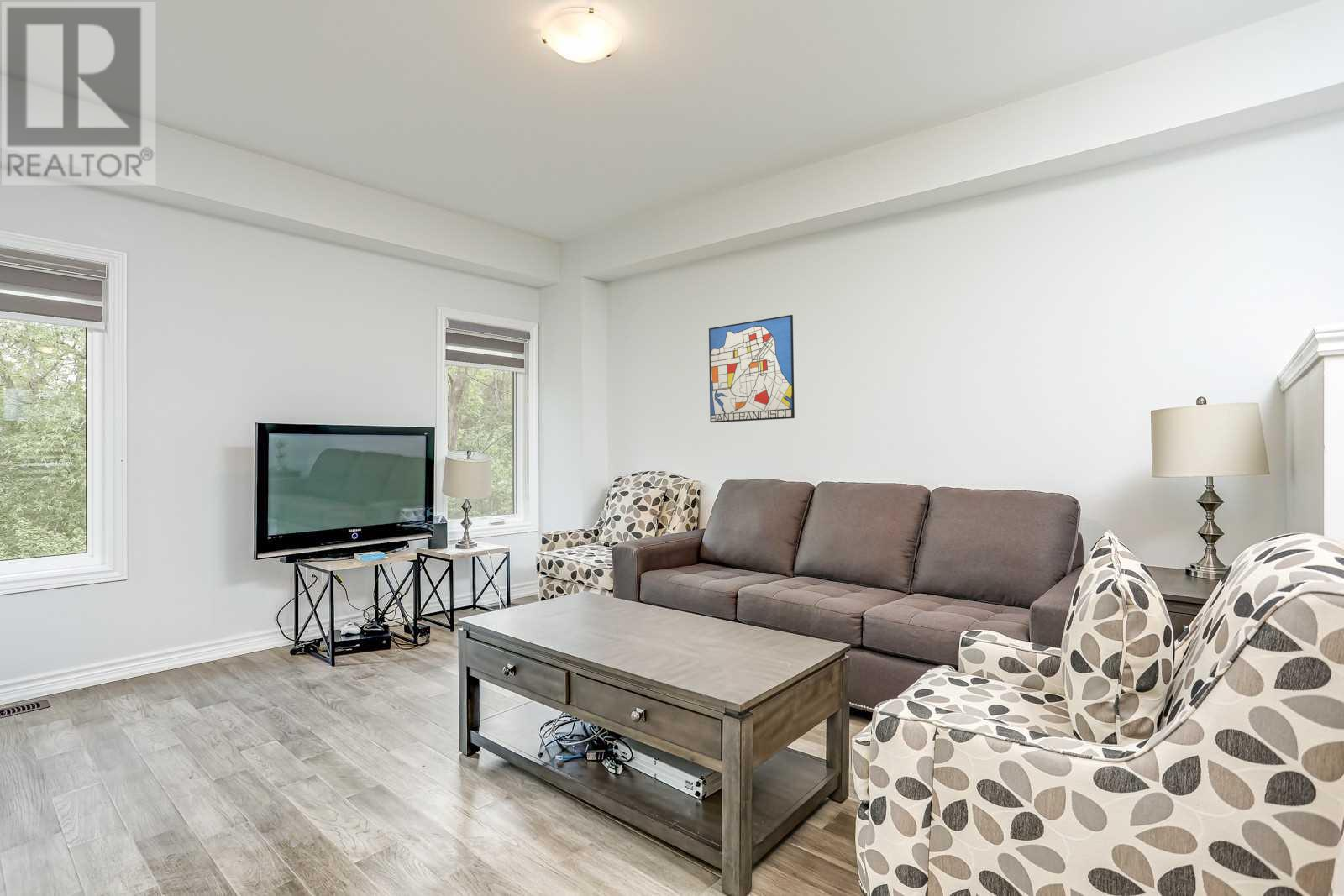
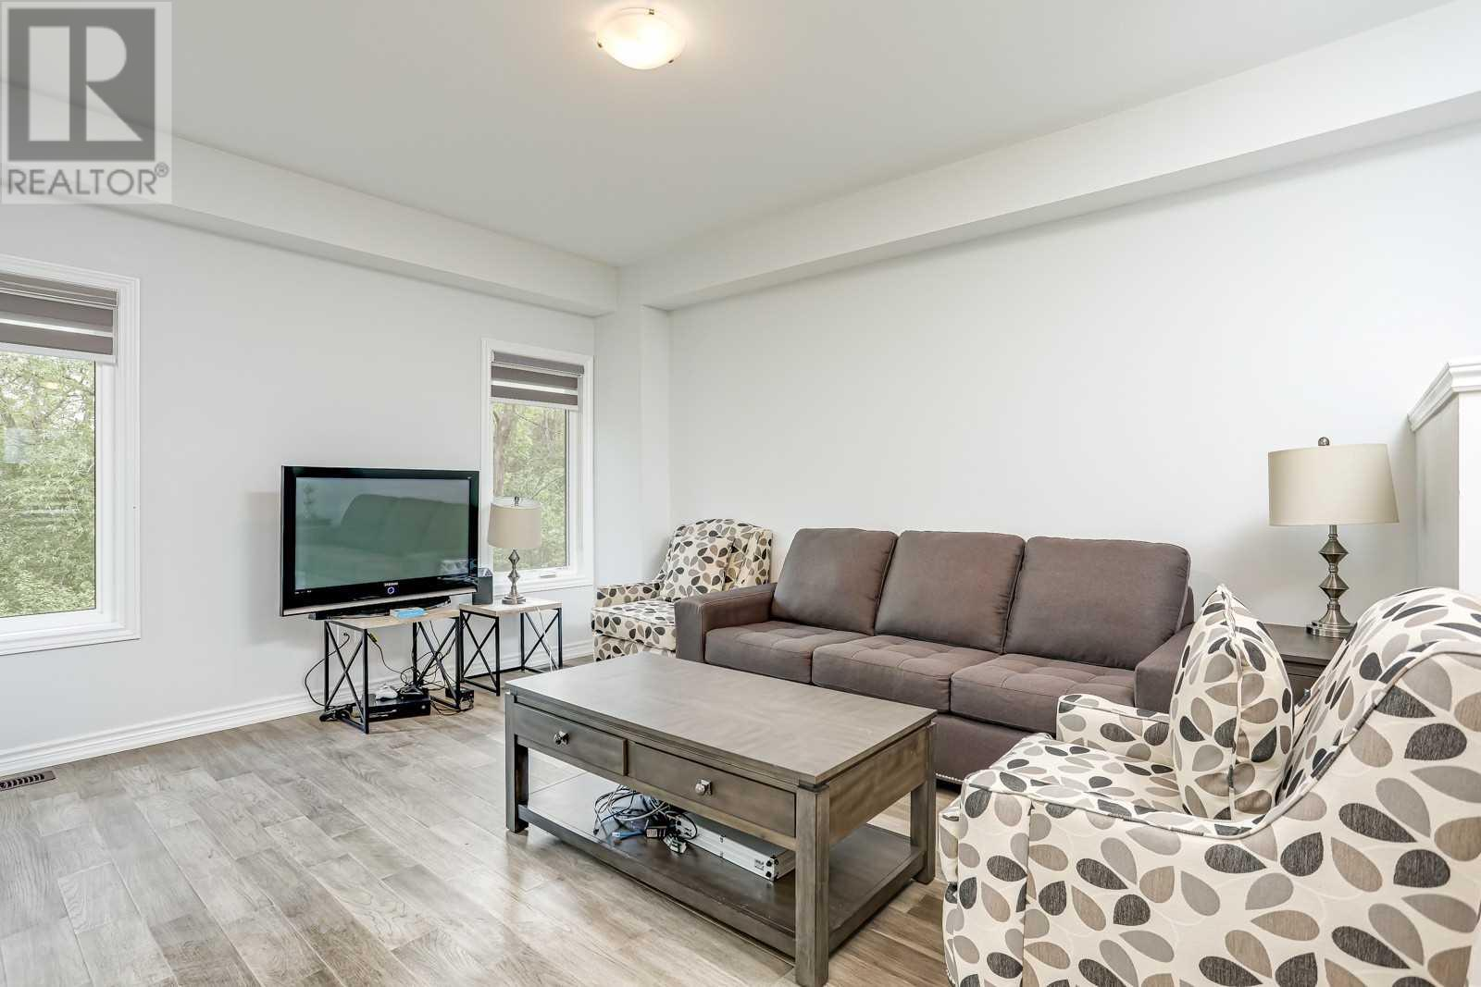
- wall art (749, 371)
